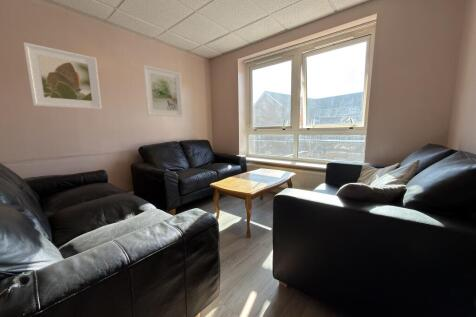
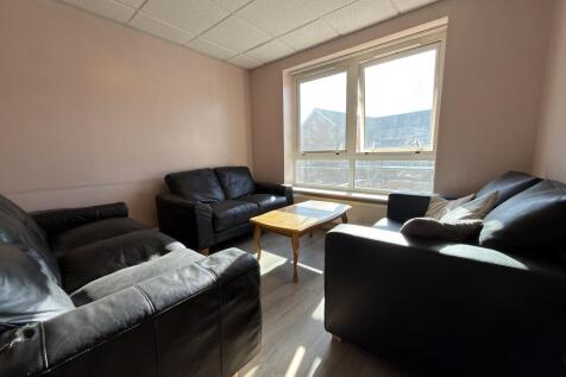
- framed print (164, 93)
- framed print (67, 79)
